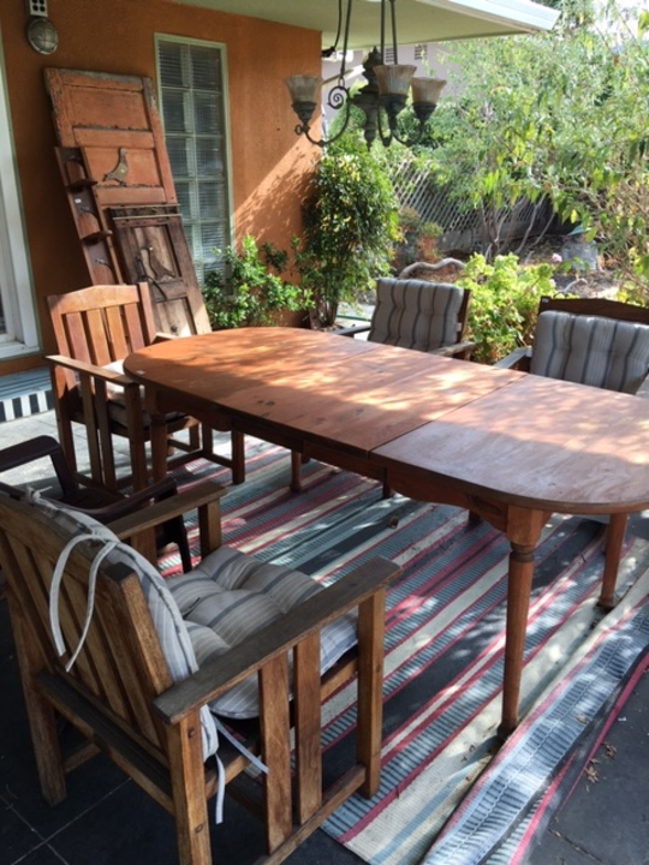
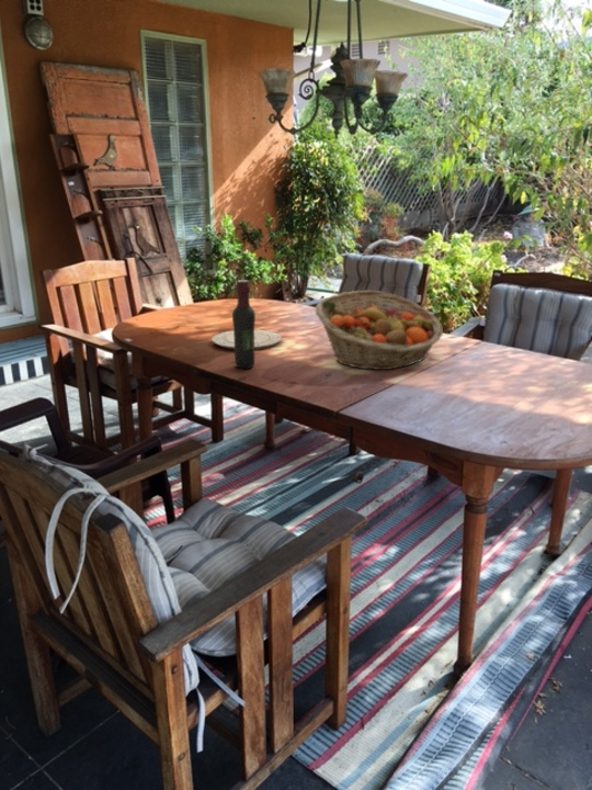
+ fruit basket (378, 328)
+ plate (254, 339)
+ wine bottle (243, 324)
